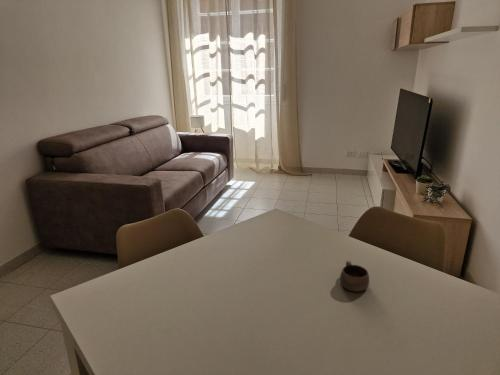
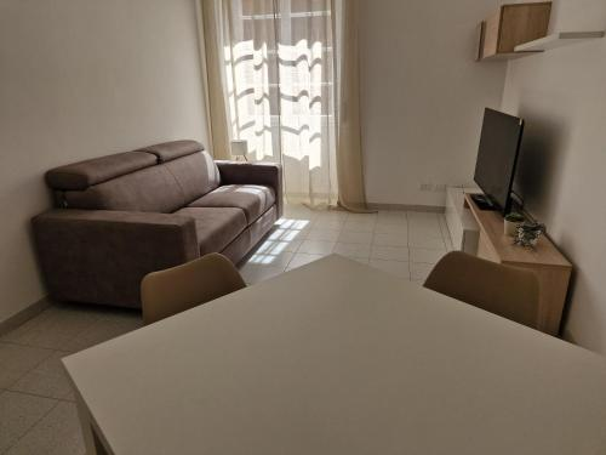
- cup (354, 275)
